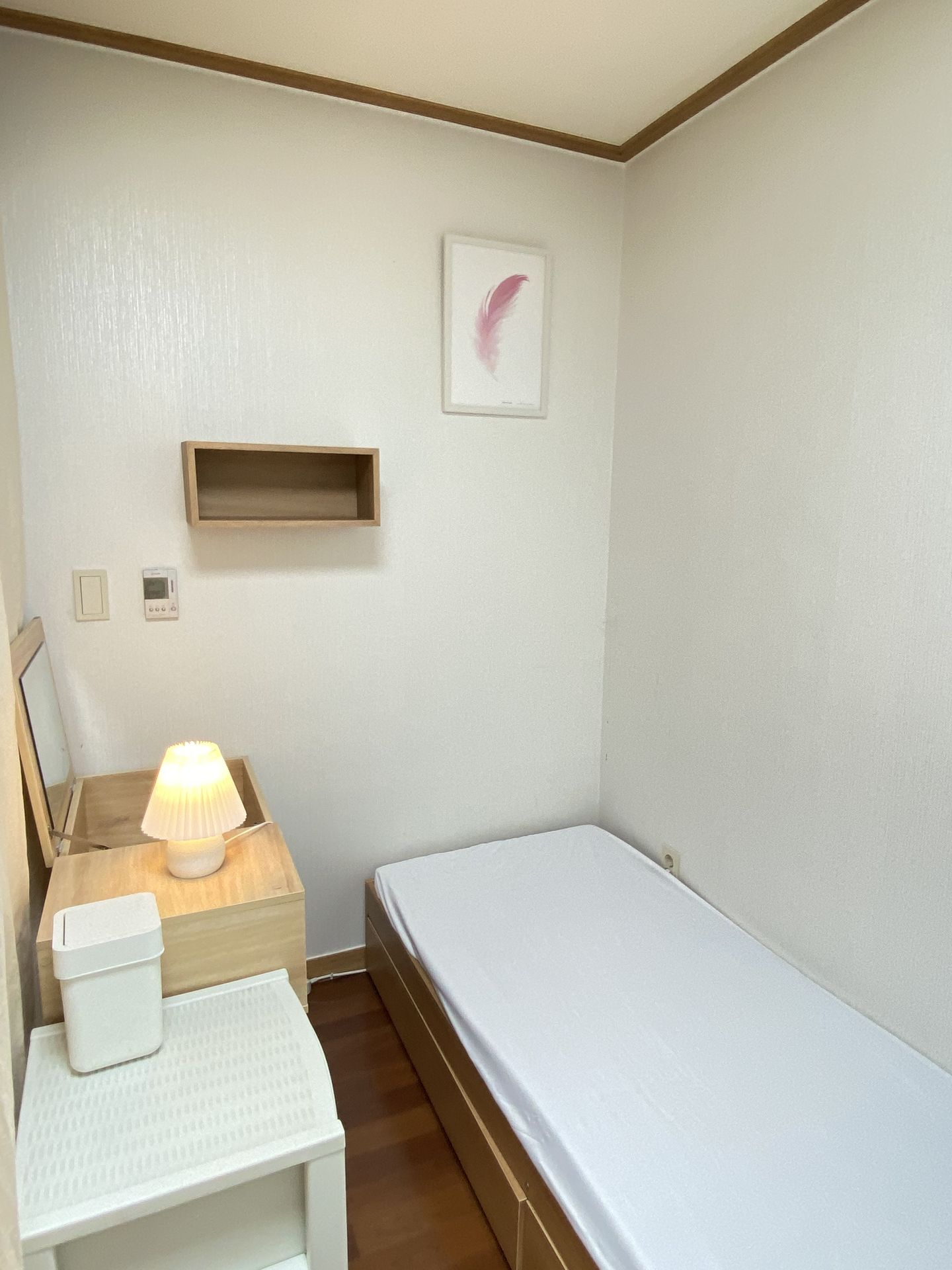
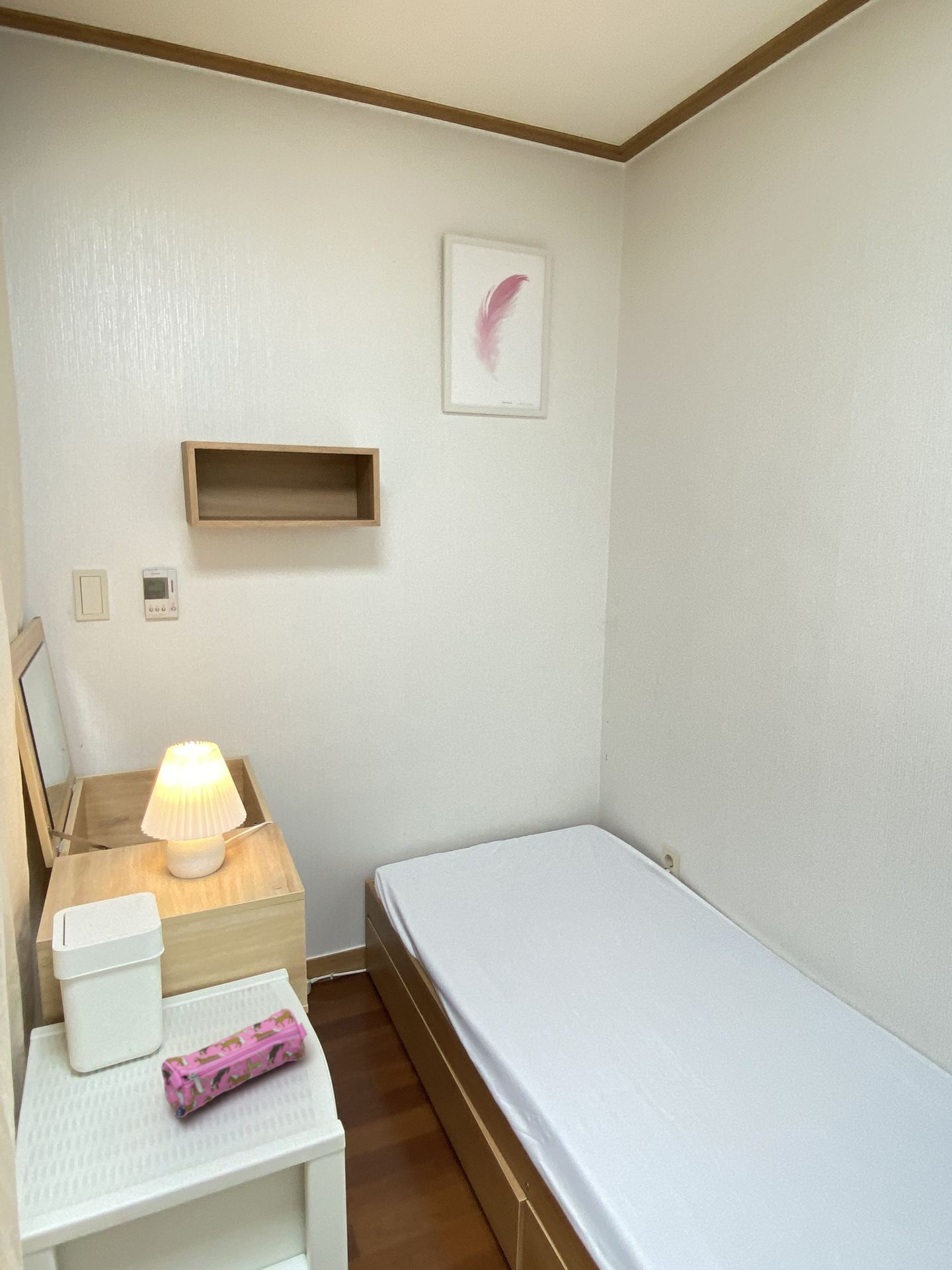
+ pencil case (236, 1058)
